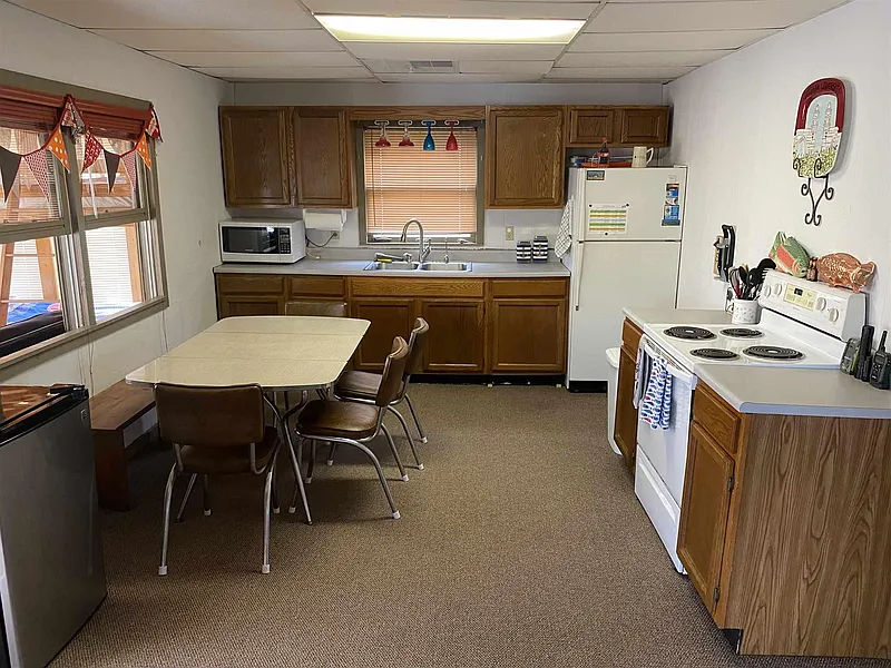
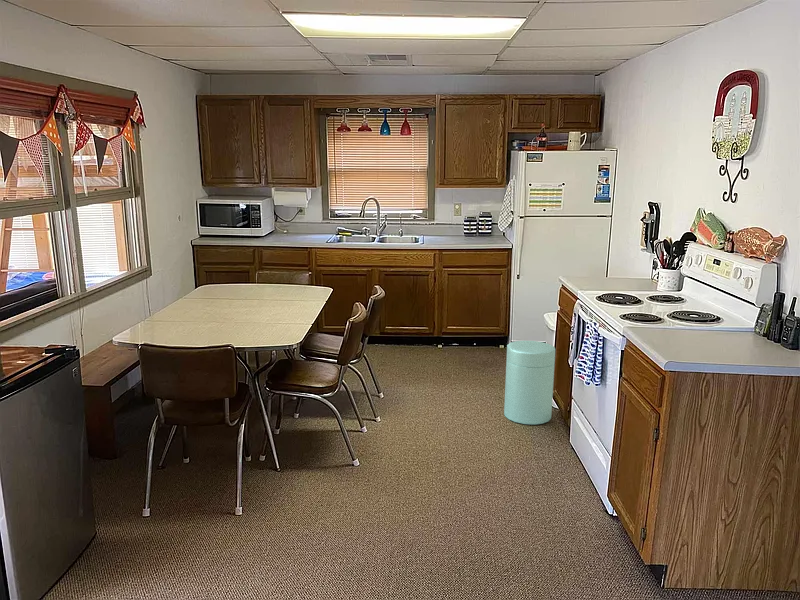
+ trash can (528, 379)
